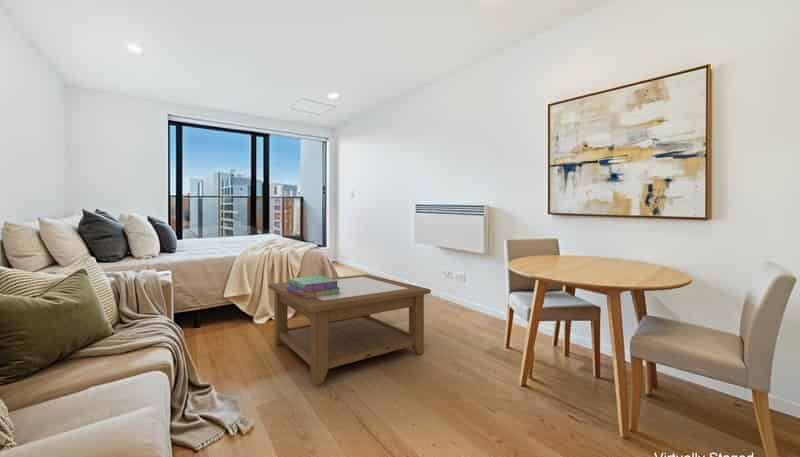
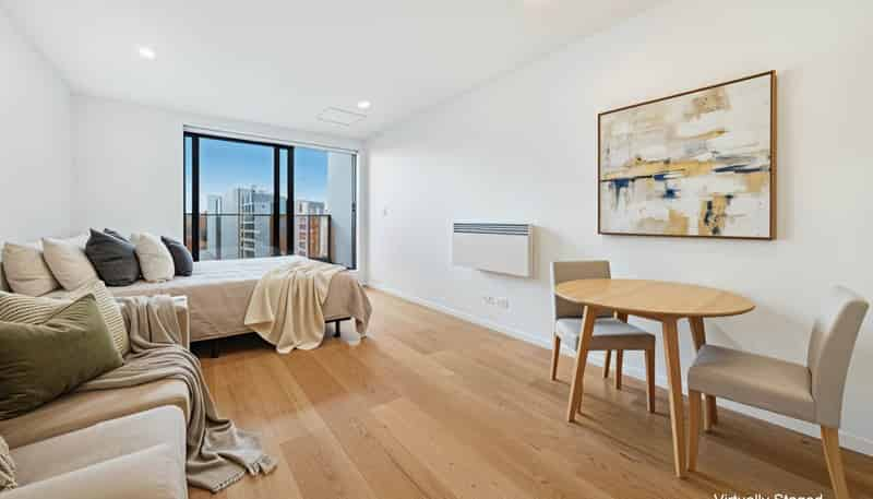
- stack of books (312, 285)
- coffee table (346, 317)
